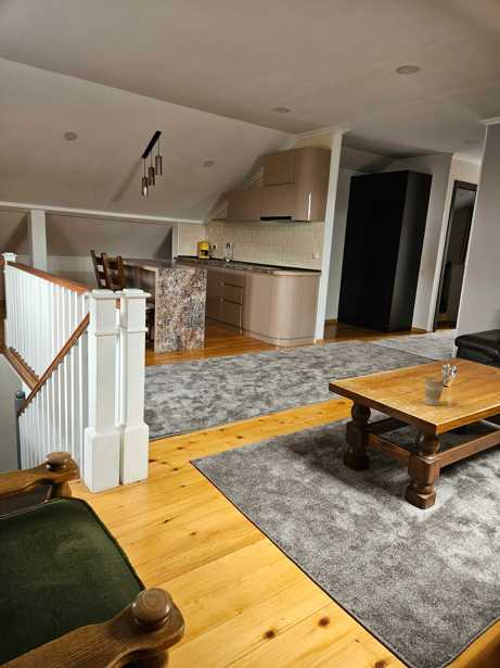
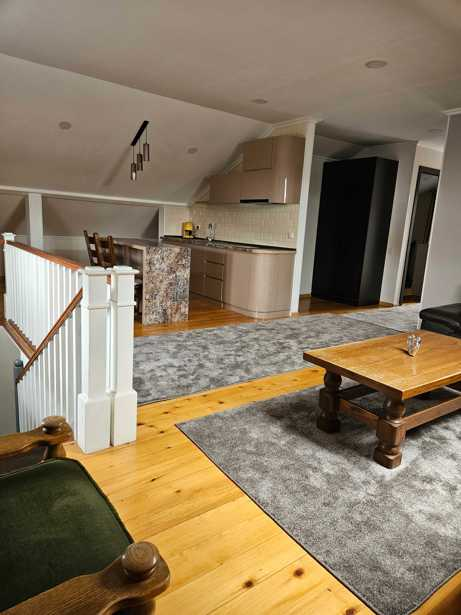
- coffee cup (433, 391)
